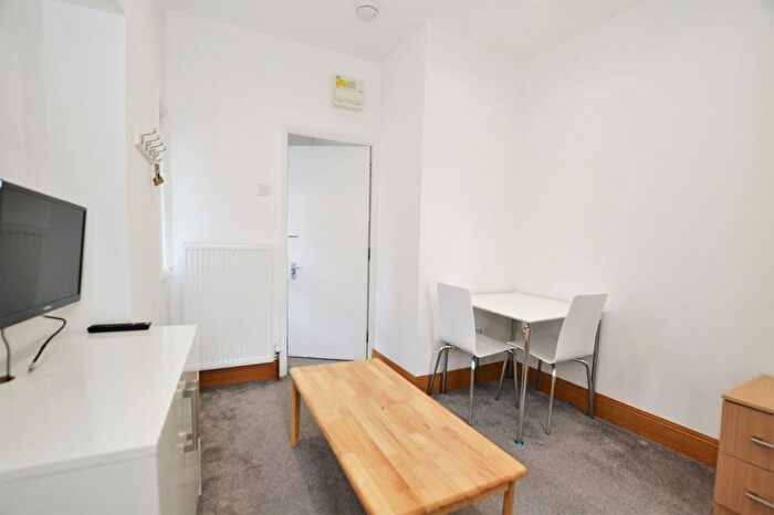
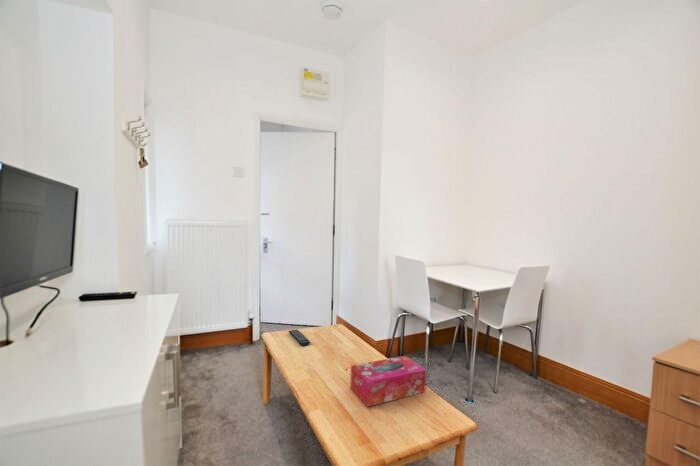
+ tissue box (387, 378)
+ remote control (298, 337)
